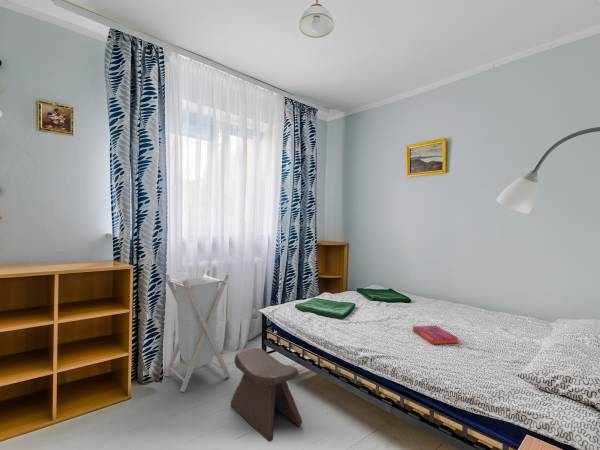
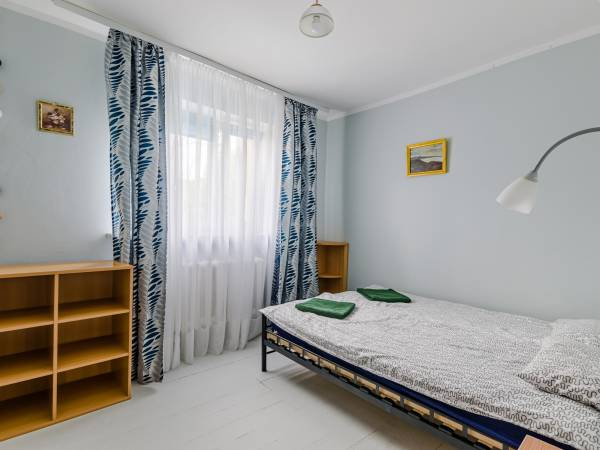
- hardback book (434, 334)
- stool (264, 387)
- laundry hamper (196, 325)
